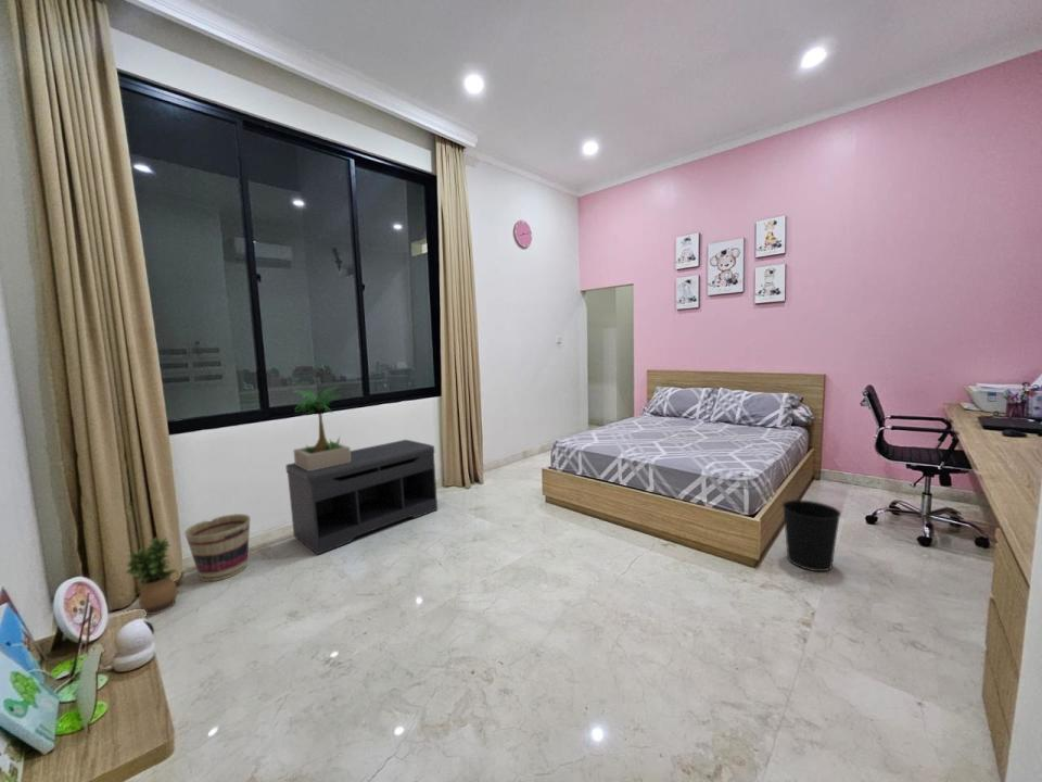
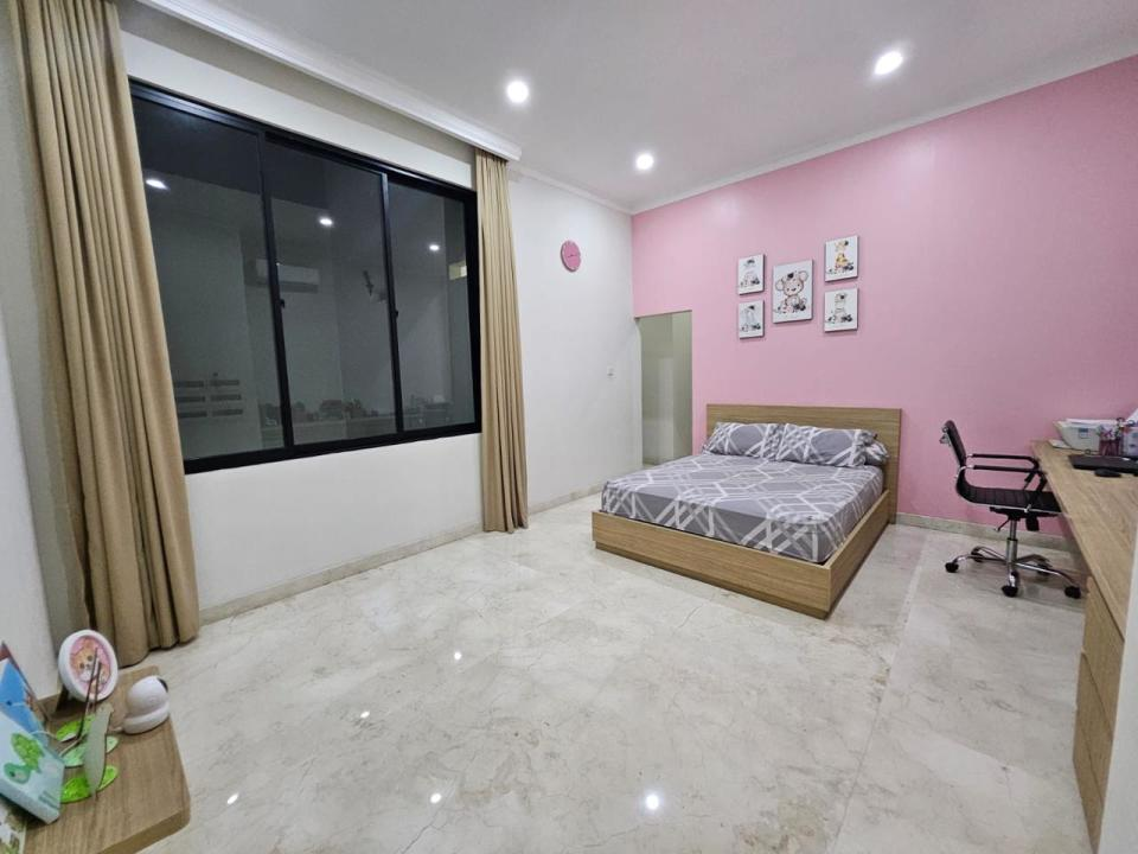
- potted plant (322, 425)
- basket (221, 547)
- bench (367, 488)
- wastebasket (810, 535)
- potted plant (150, 575)
